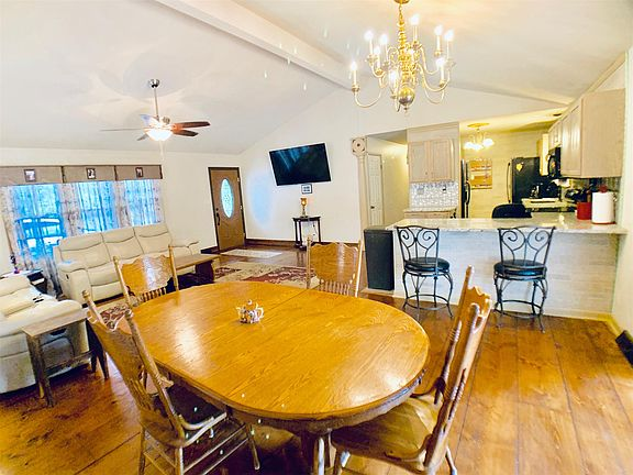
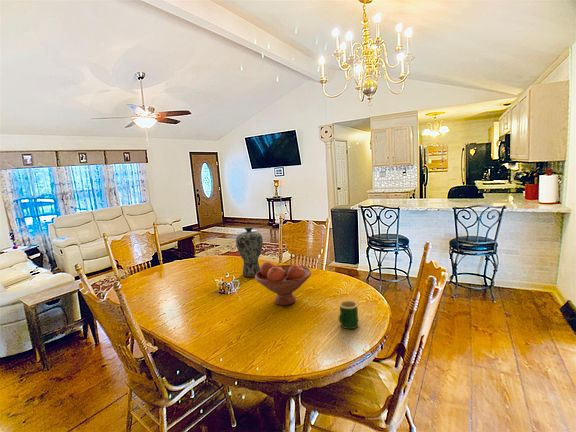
+ vase (250, 250)
+ fruit bowl (283, 281)
+ mug (346, 316)
